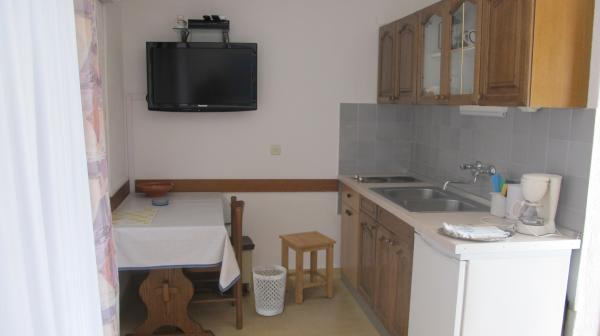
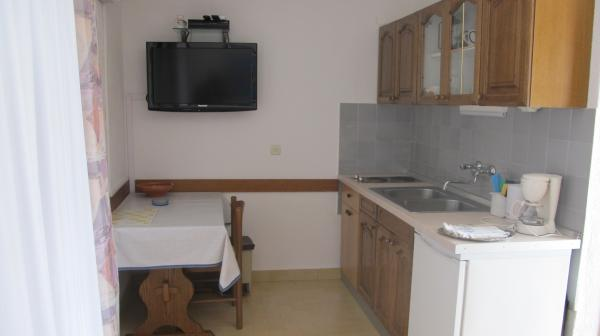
- wastebasket (269, 290)
- stool (310, 266)
